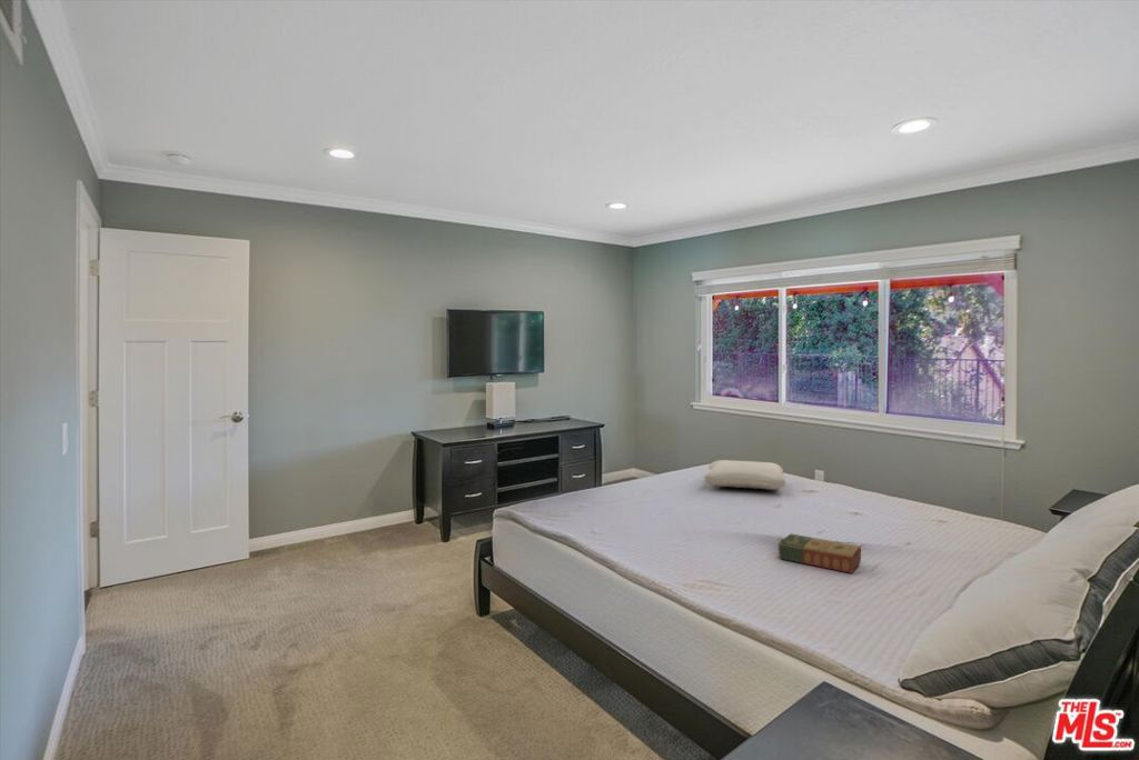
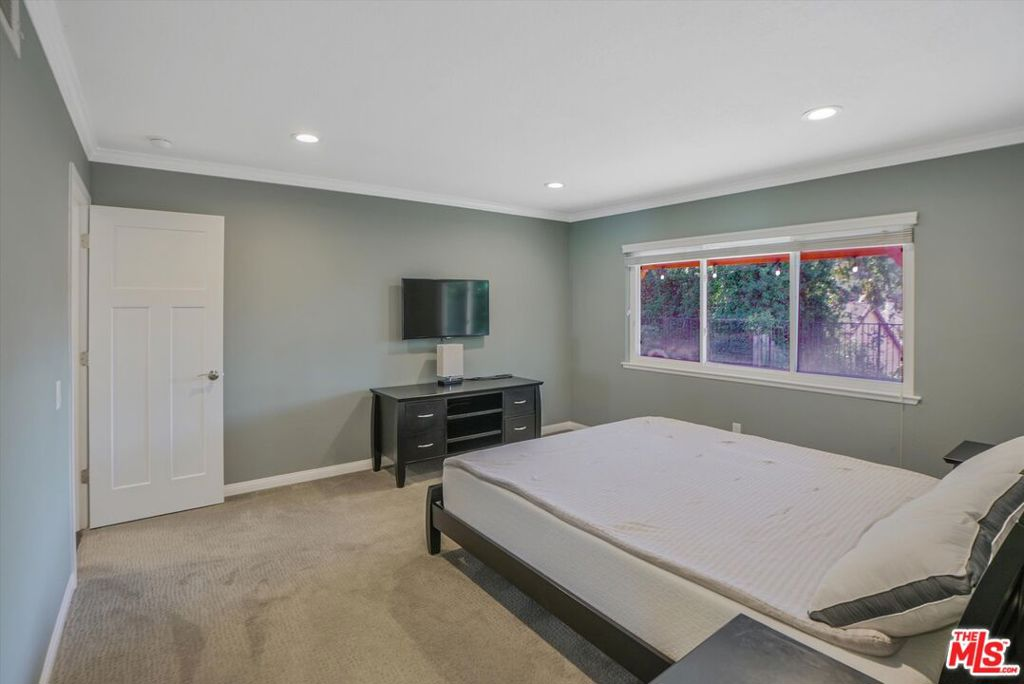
- pillow (744, 473)
- book (819, 552)
